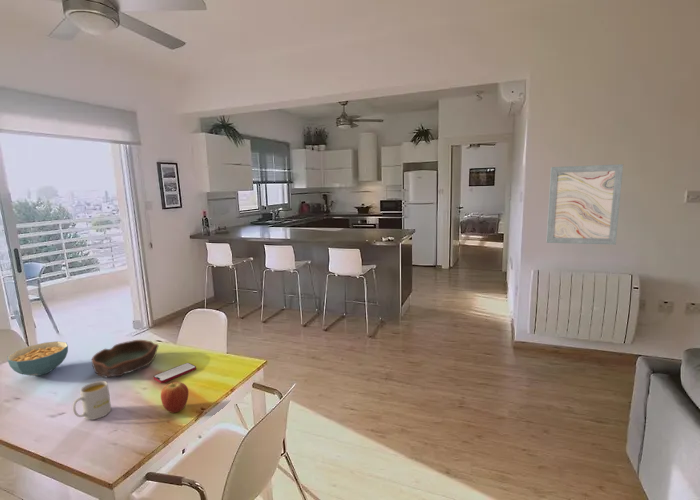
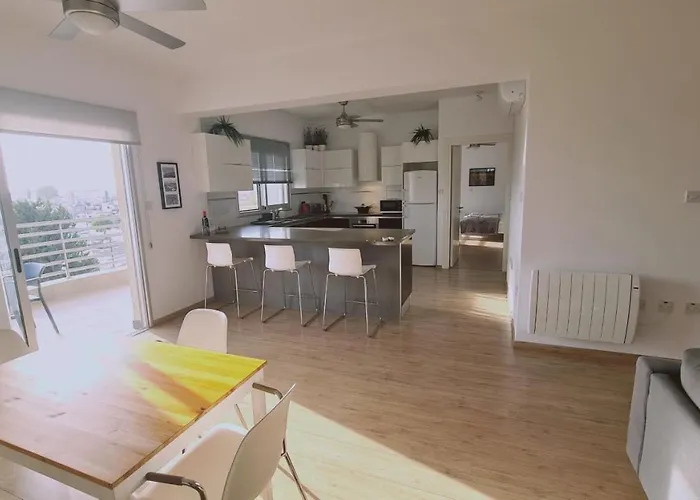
- fruit (175, 396)
- cereal bowl (40, 361)
- smartphone (175, 372)
- bowl (126, 357)
- mug (91, 402)
- wall art (582, 205)
